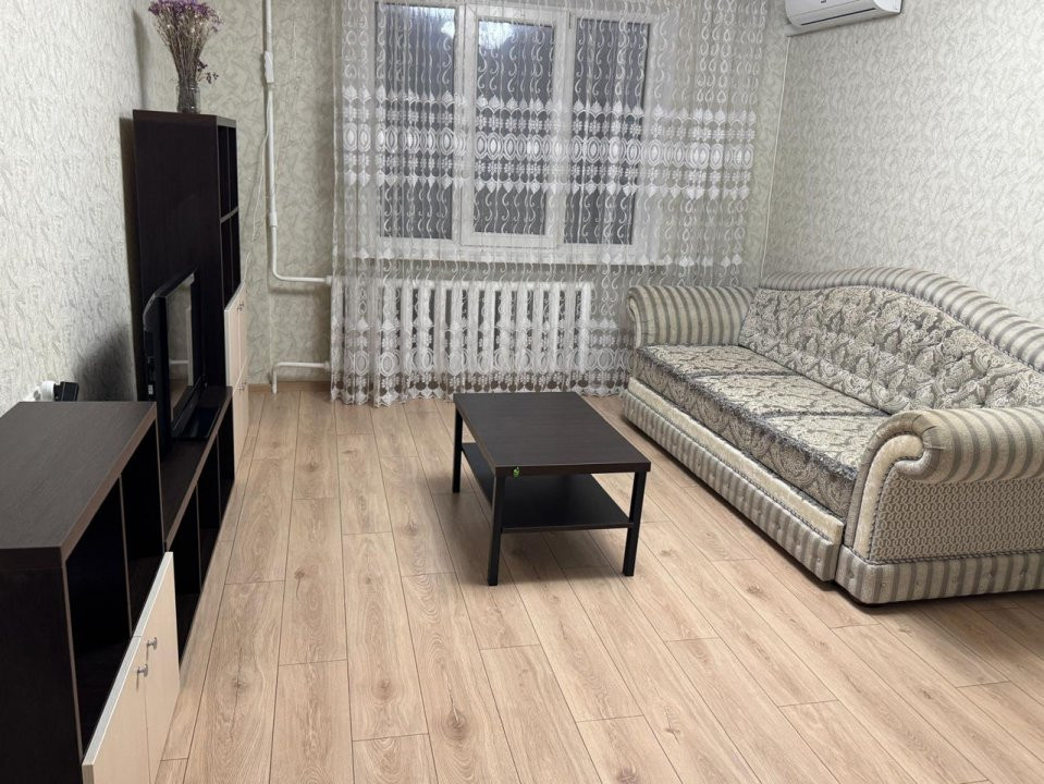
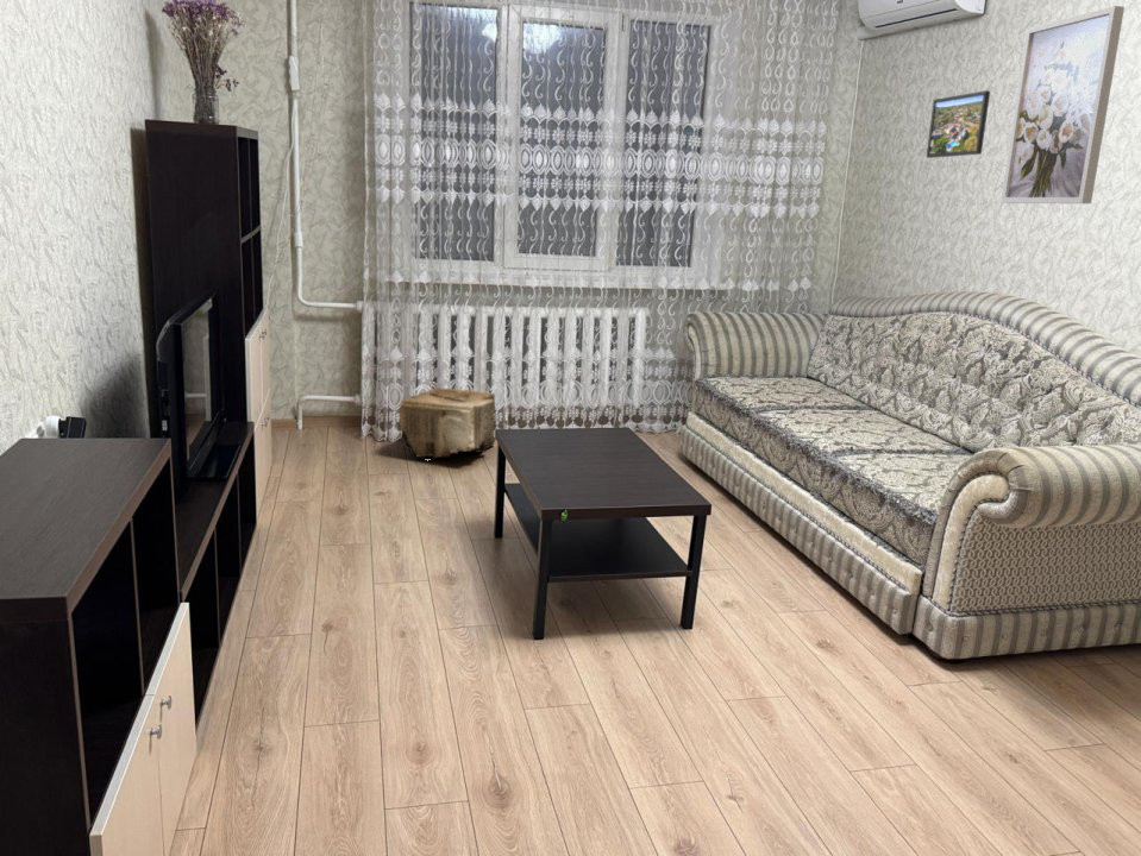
+ wall art (1058, 112)
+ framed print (957, 125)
+ pouf (449, 423)
